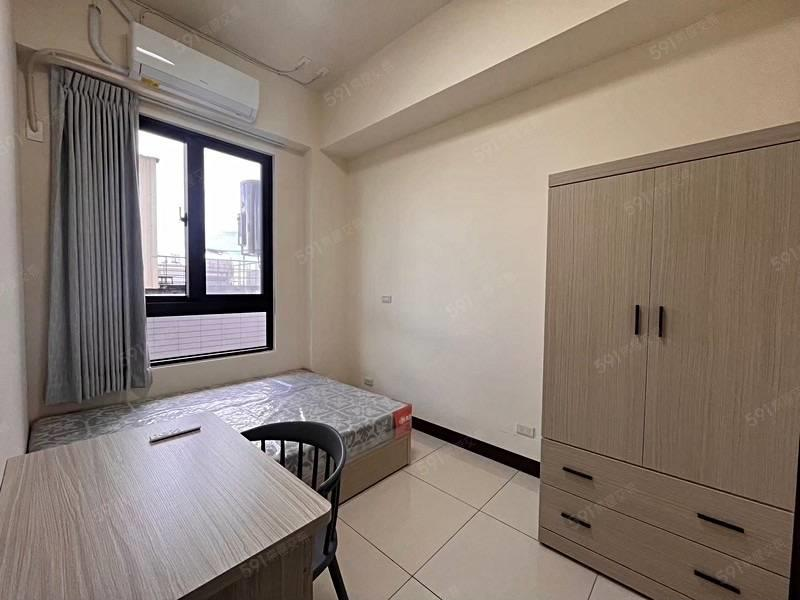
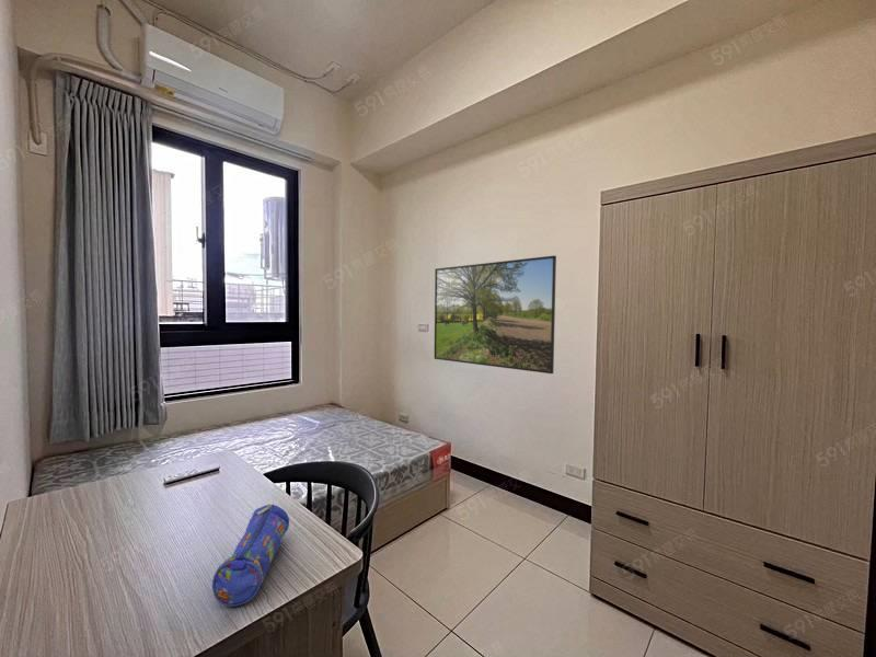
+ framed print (486, 314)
+ pencil case (256, 545)
